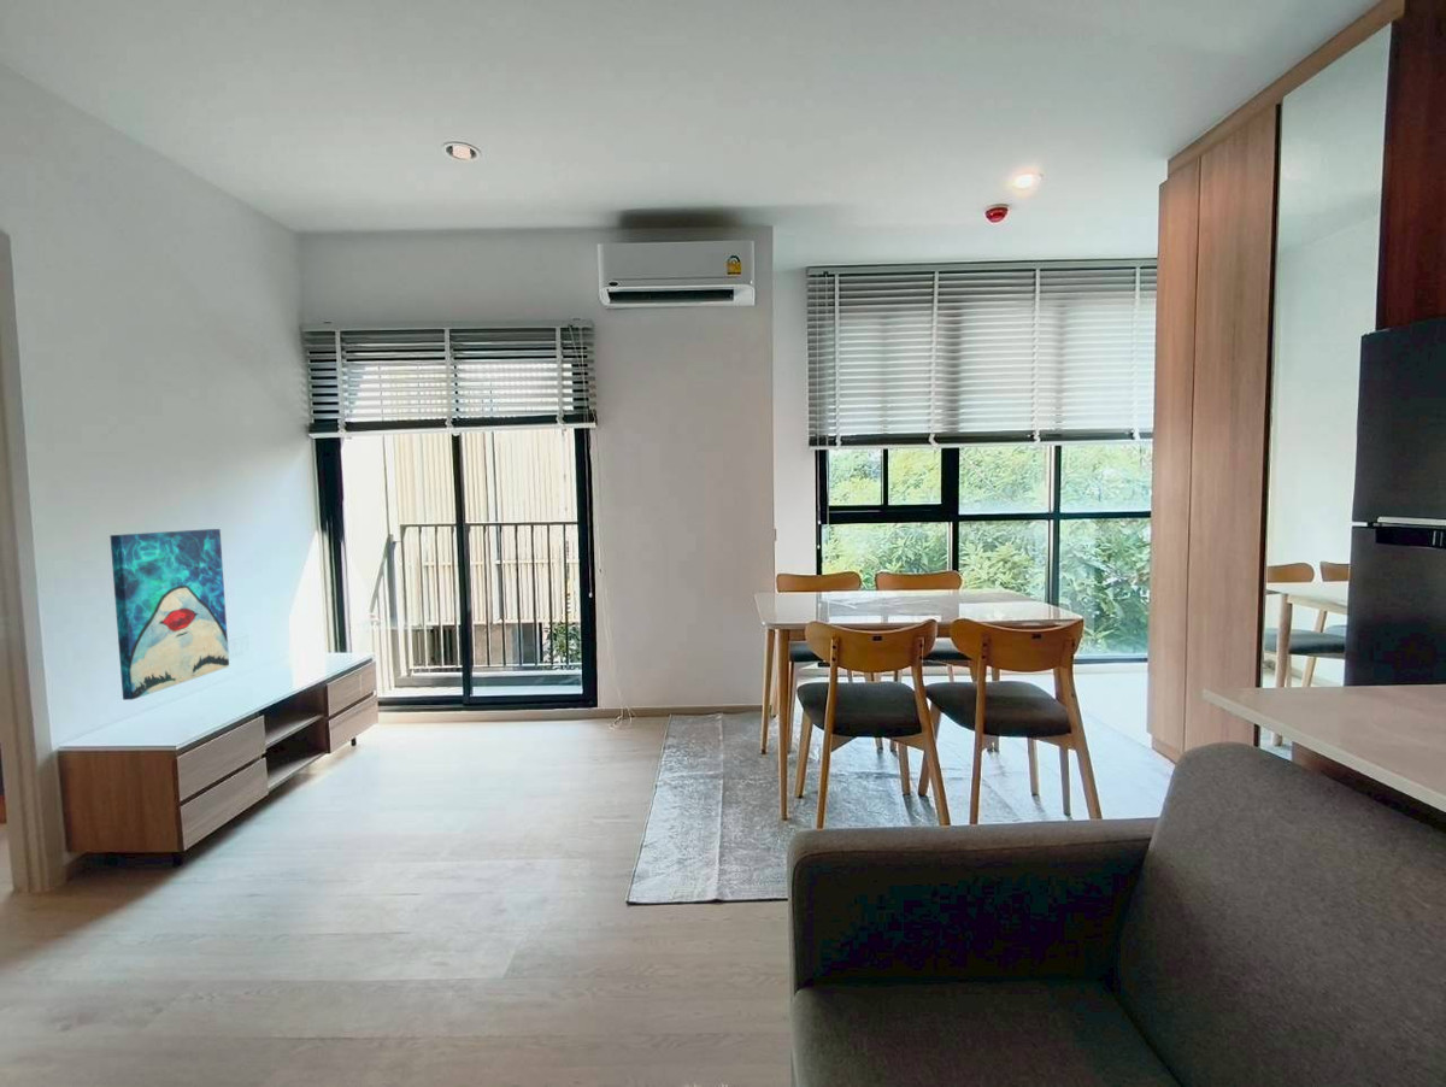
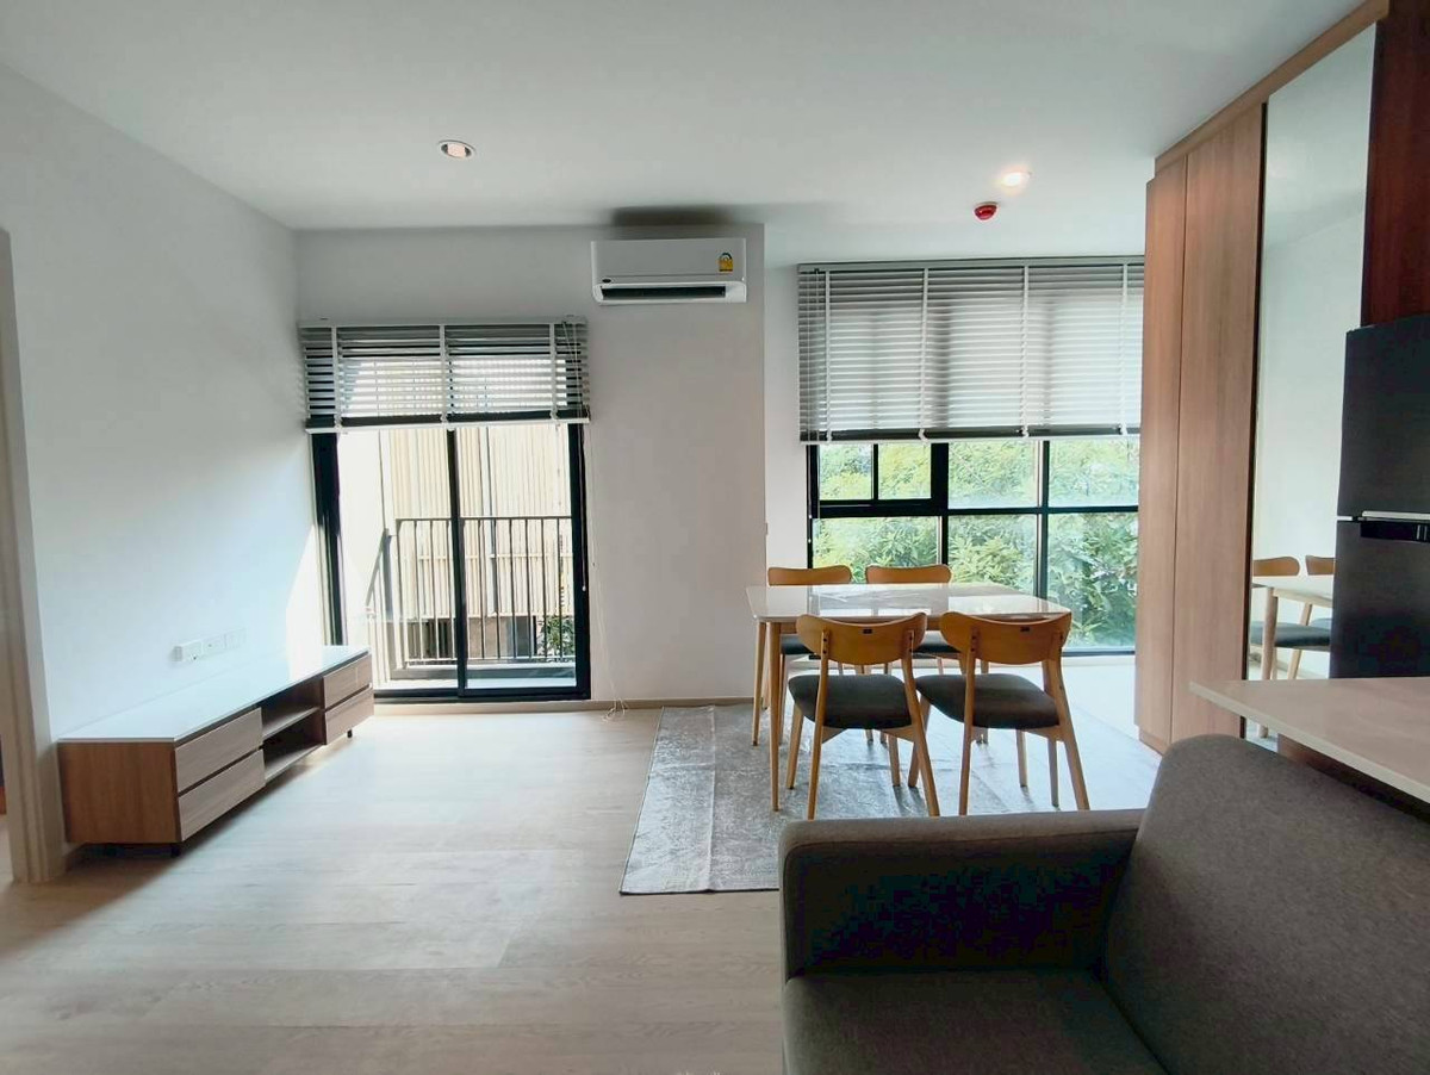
- wall art (175, 606)
